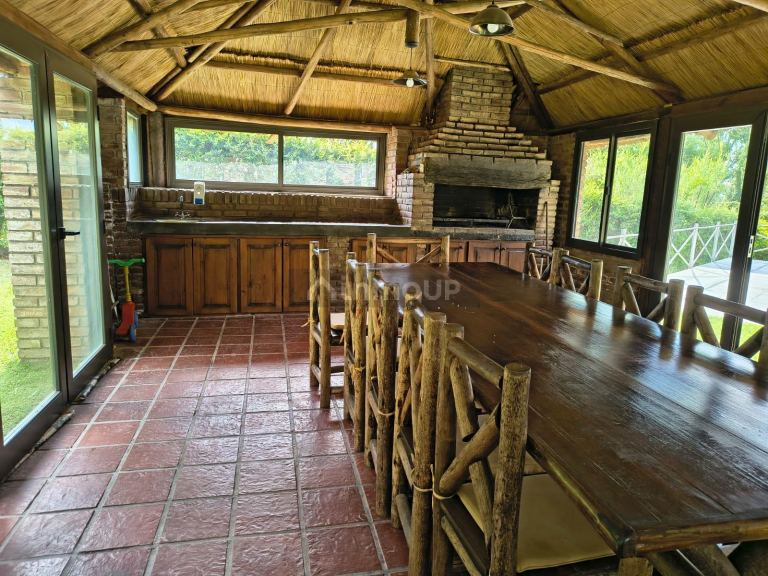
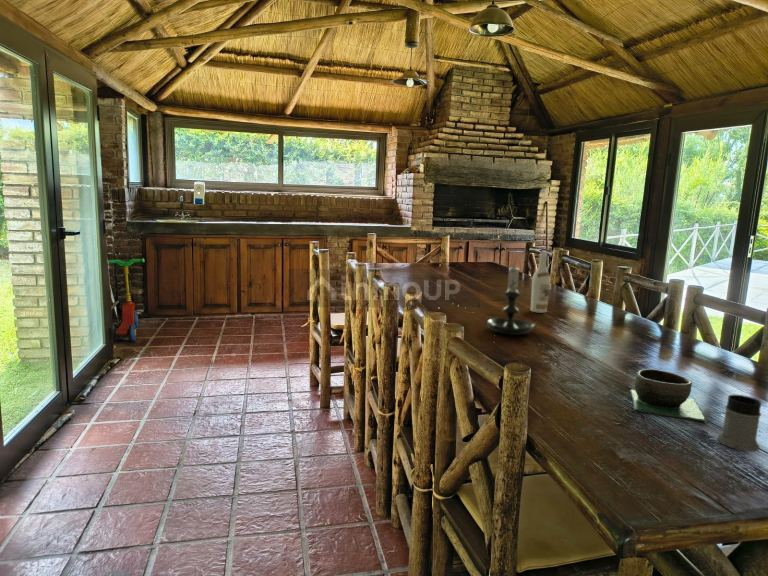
+ bowl (667, 390)
+ wine bottle (540, 282)
+ candle holder (513, 297)
+ mug (732, 421)
